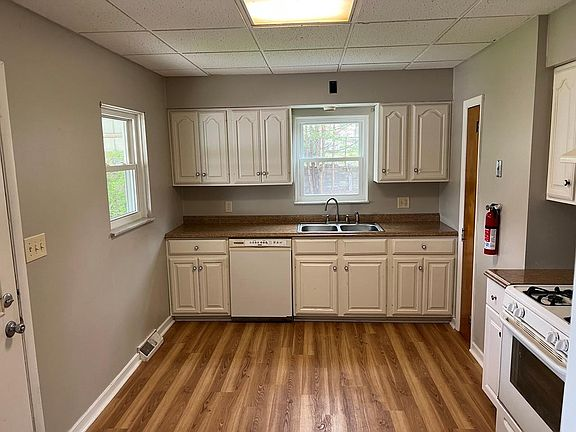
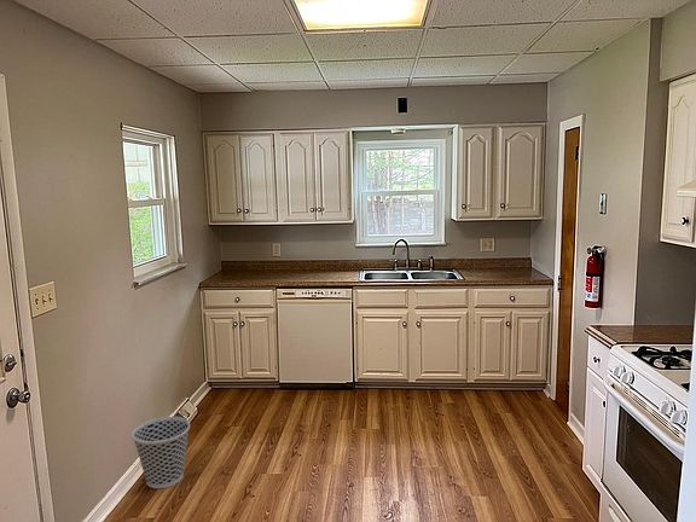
+ wastebasket (163, 453)
